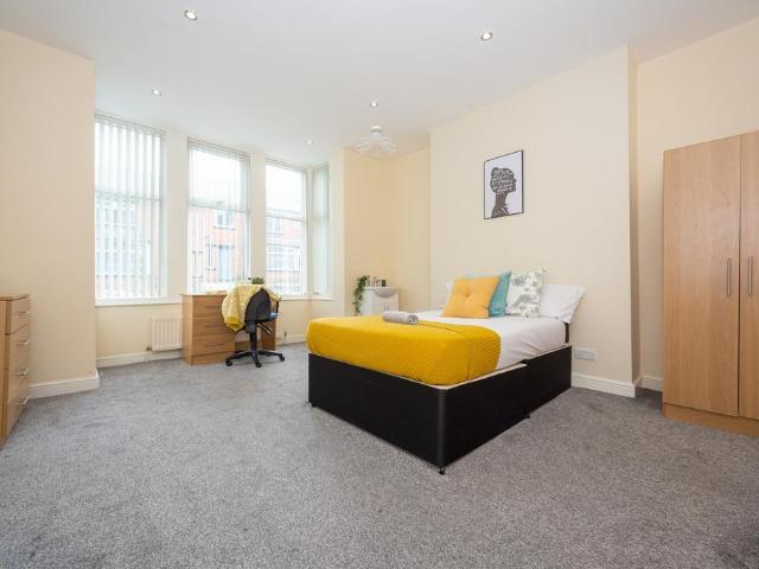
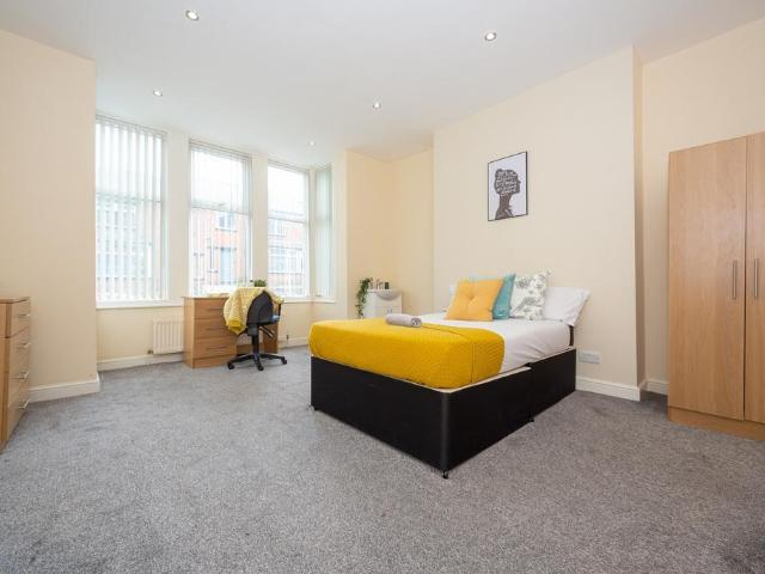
- ceiling light fixture (377, 140)
